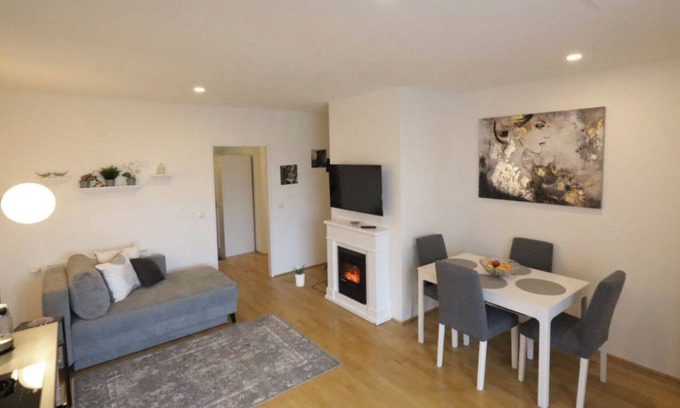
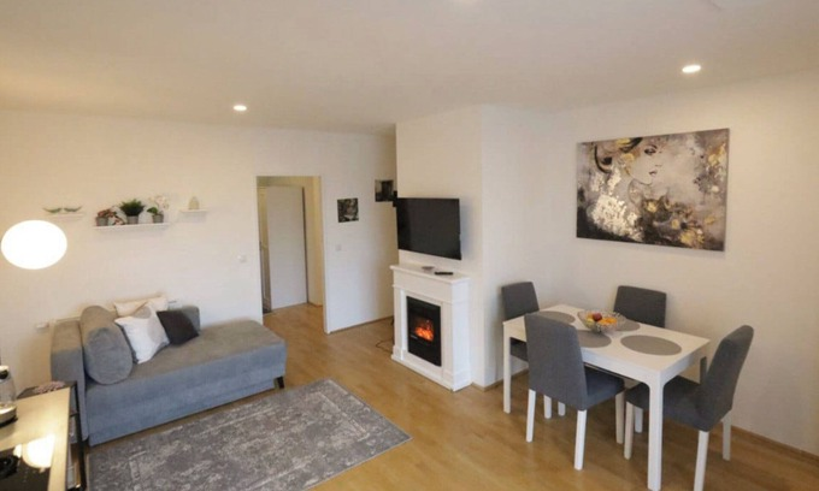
- potted plant (300, 275)
